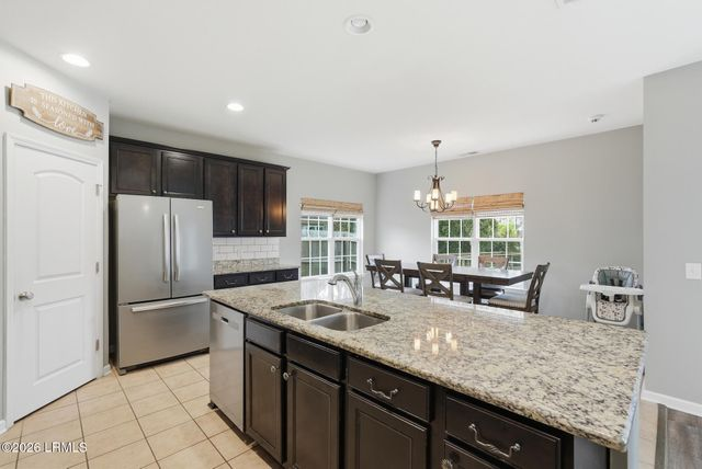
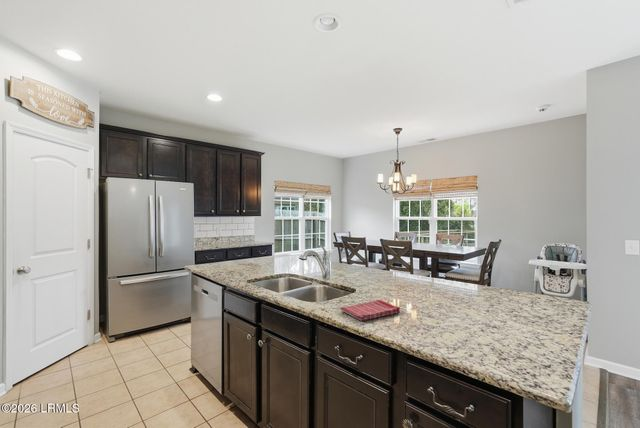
+ dish towel (370, 308)
